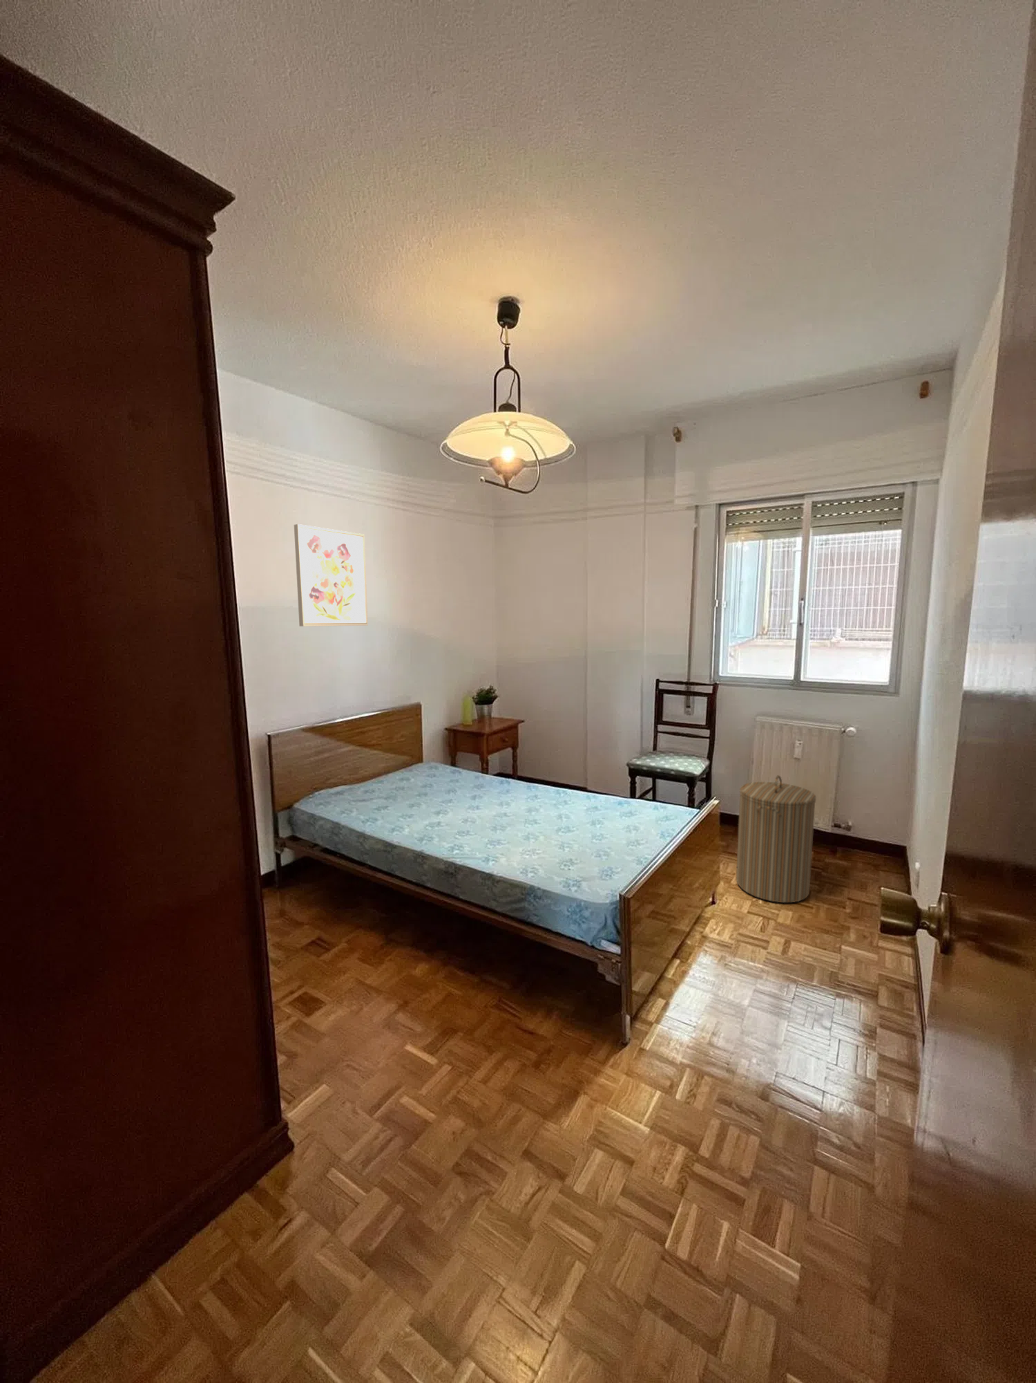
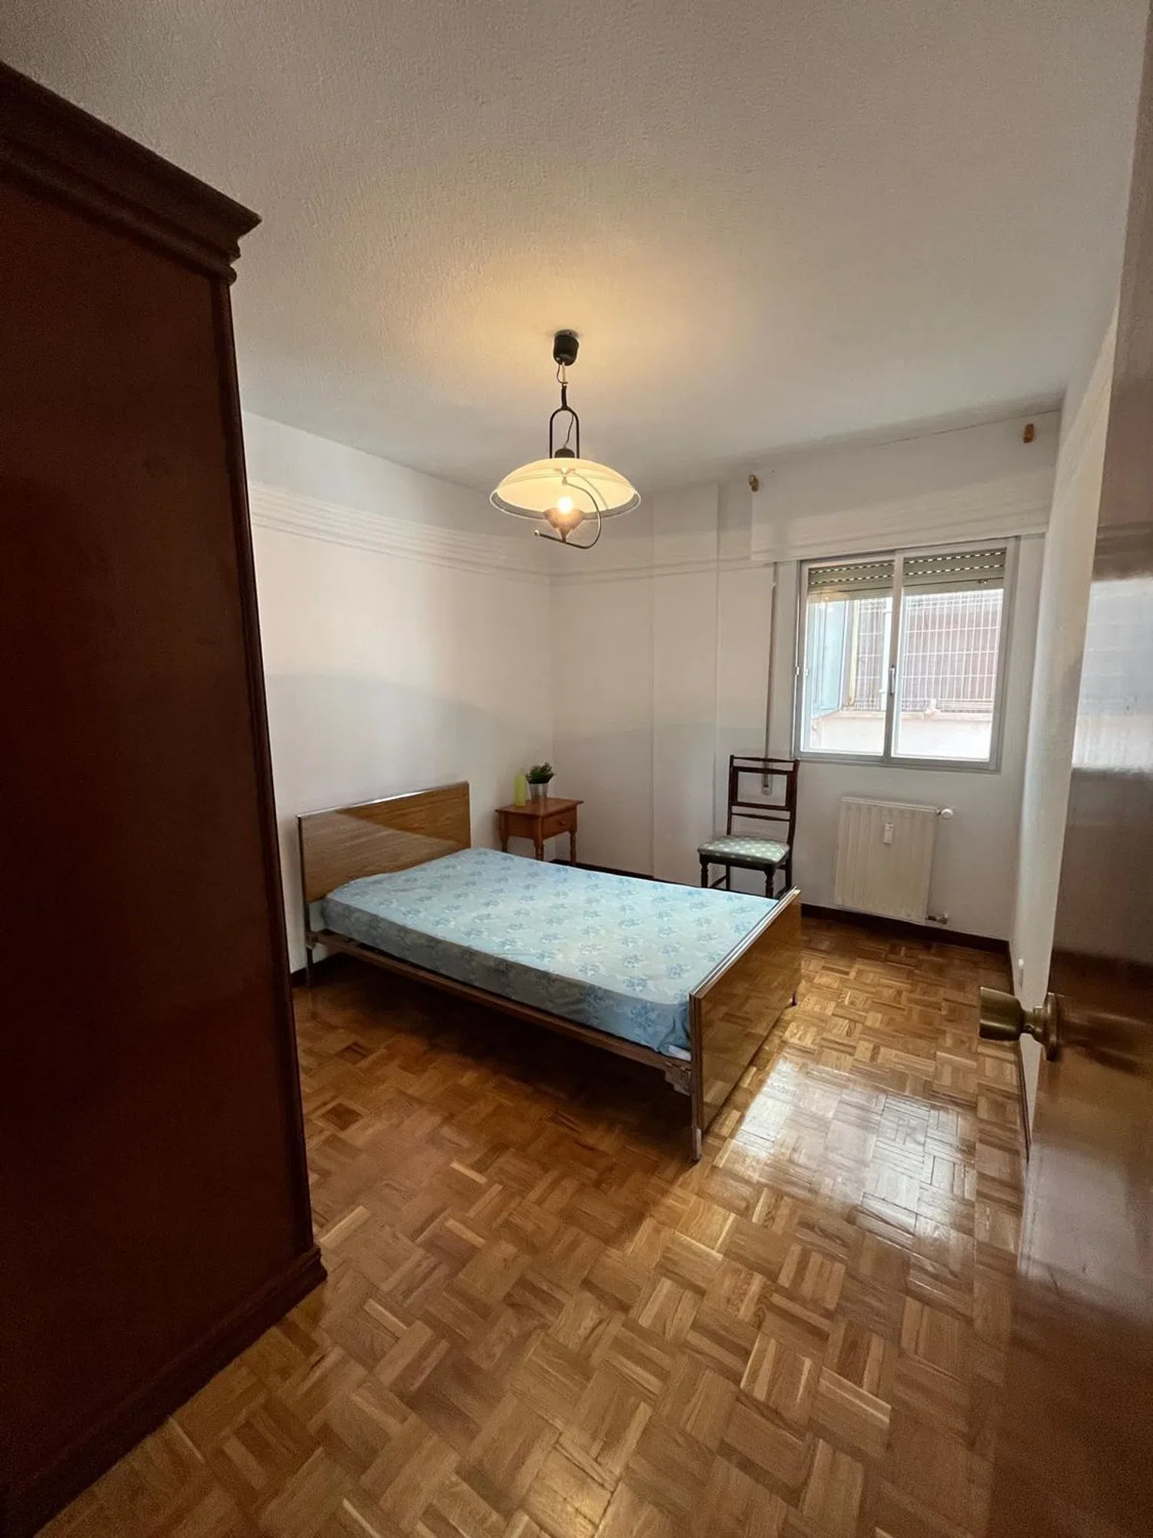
- laundry hamper (774, 832)
- wall art (333, 578)
